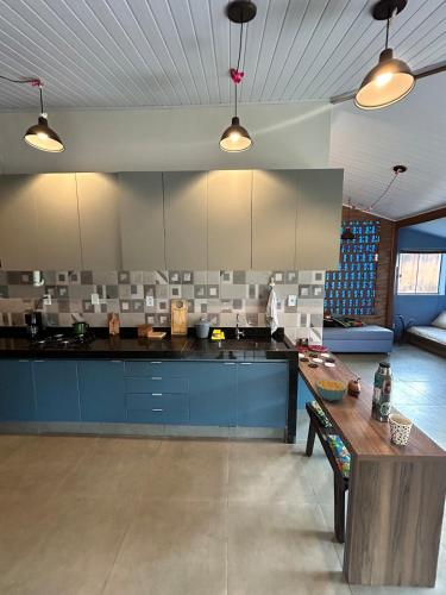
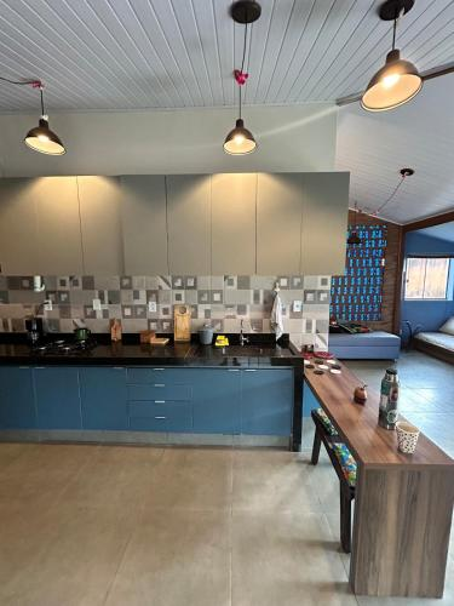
- cereal bowl (329, 390)
